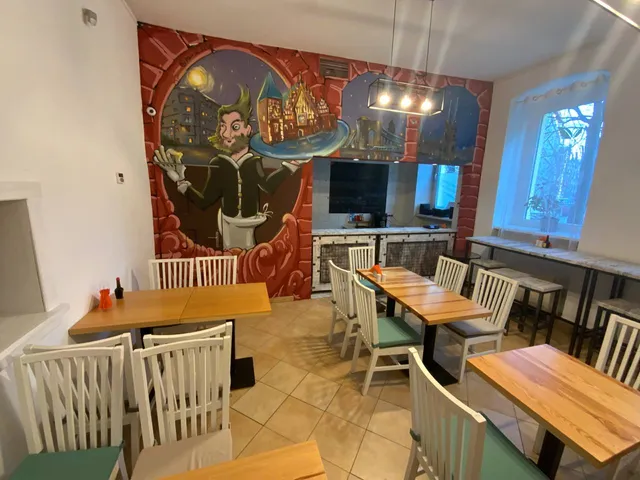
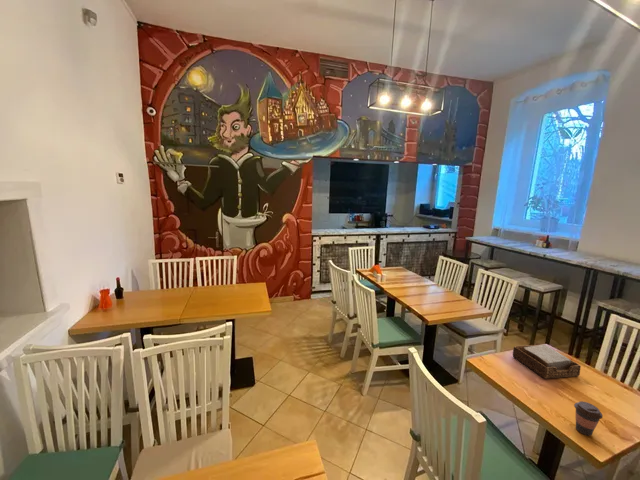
+ coffee cup (586, 419)
+ napkin holder (544, 358)
